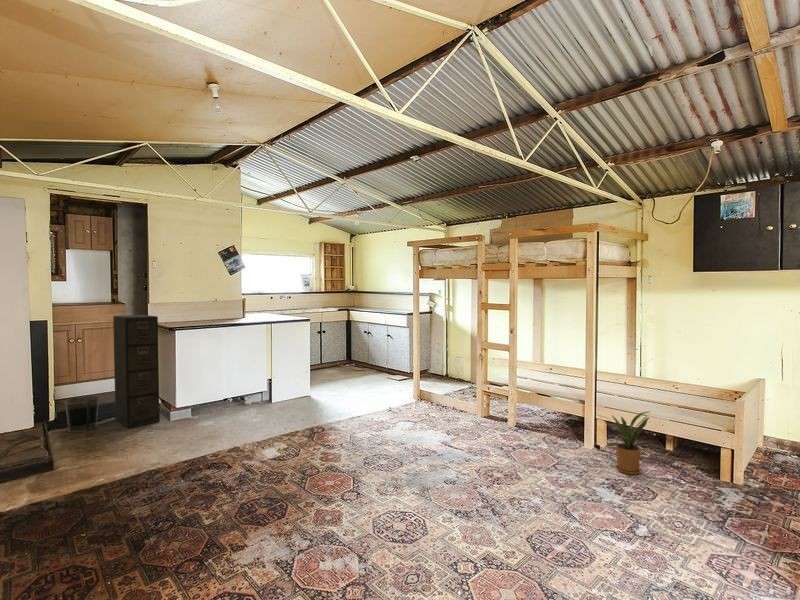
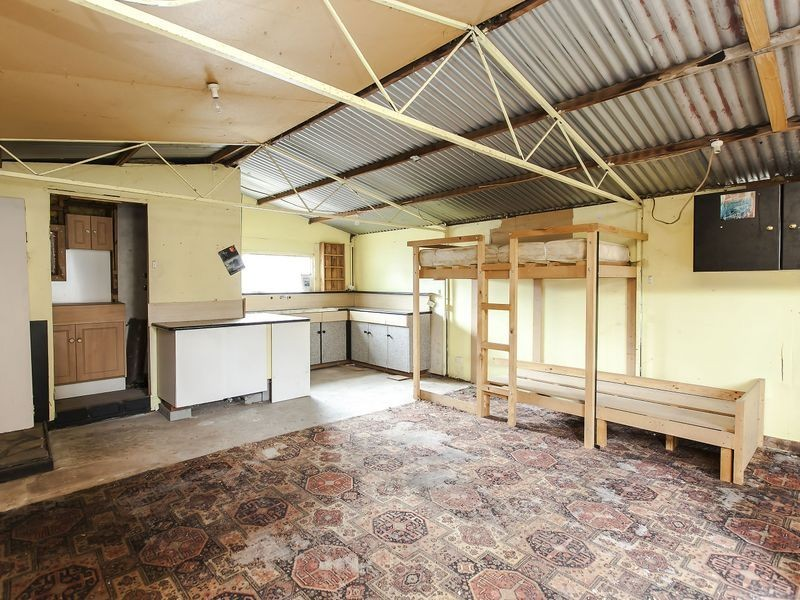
- filing cabinet (136, 368)
- waste bin (82, 414)
- house plant (627, 439)
